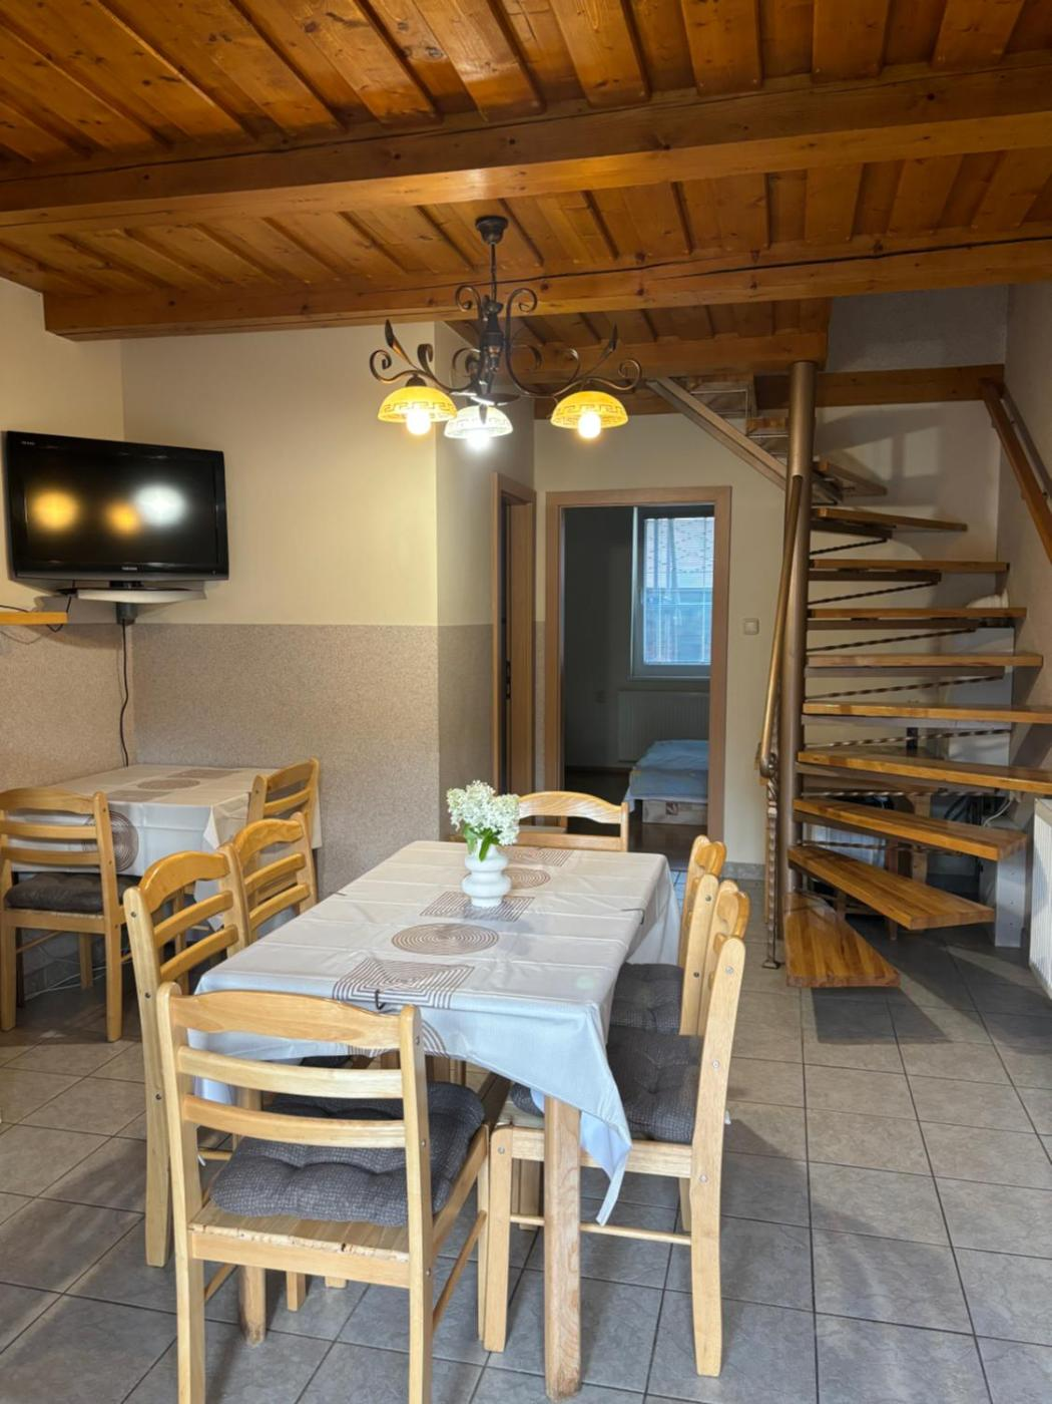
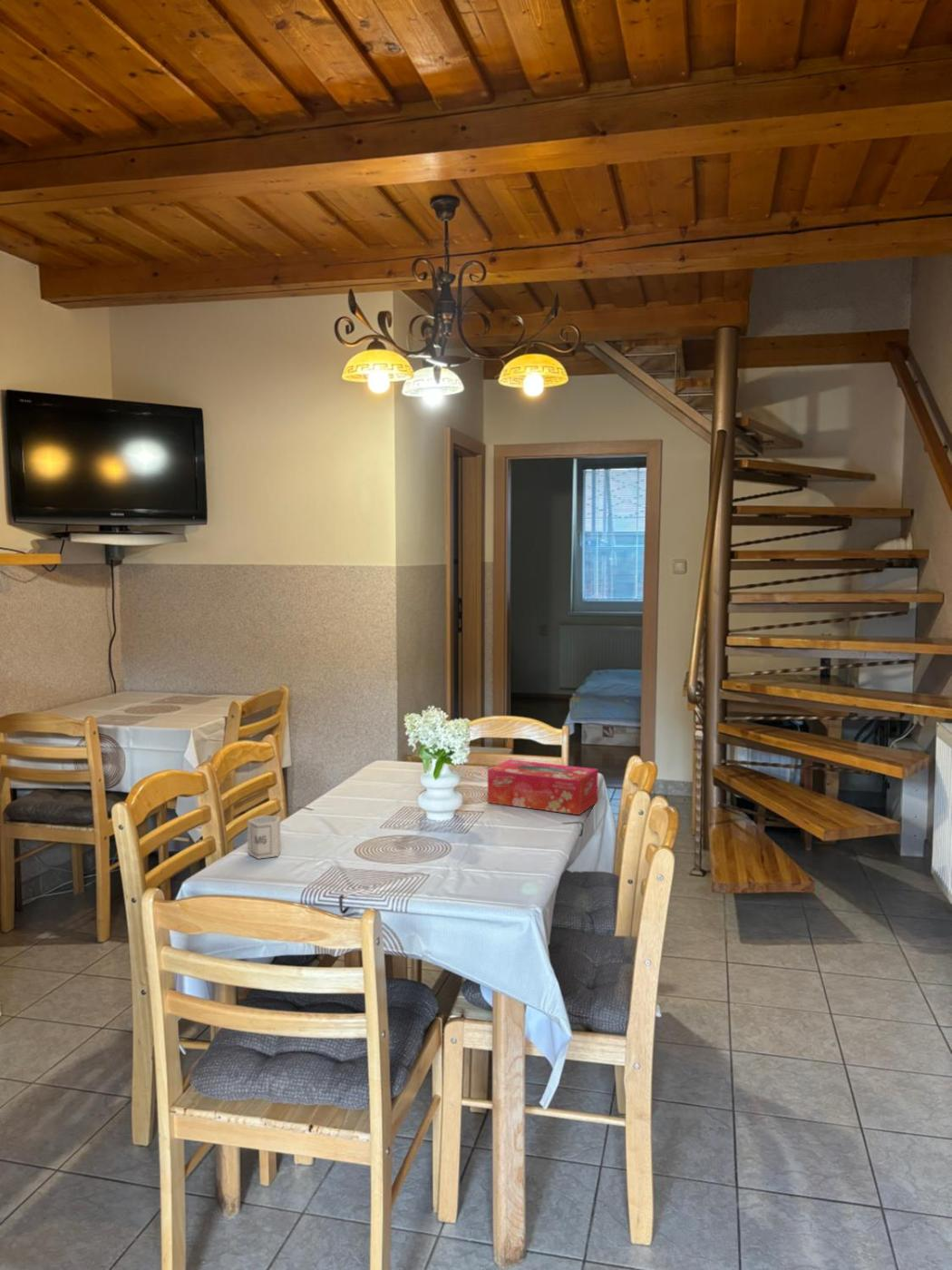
+ tissue box (542, 786)
+ cup (267, 835)
